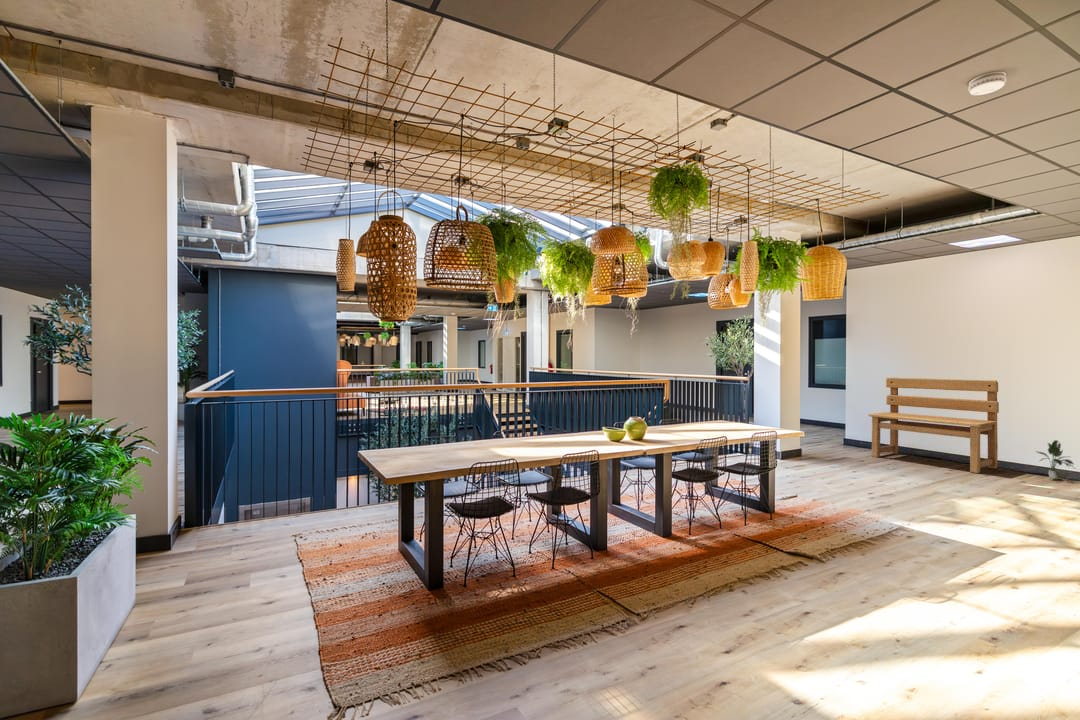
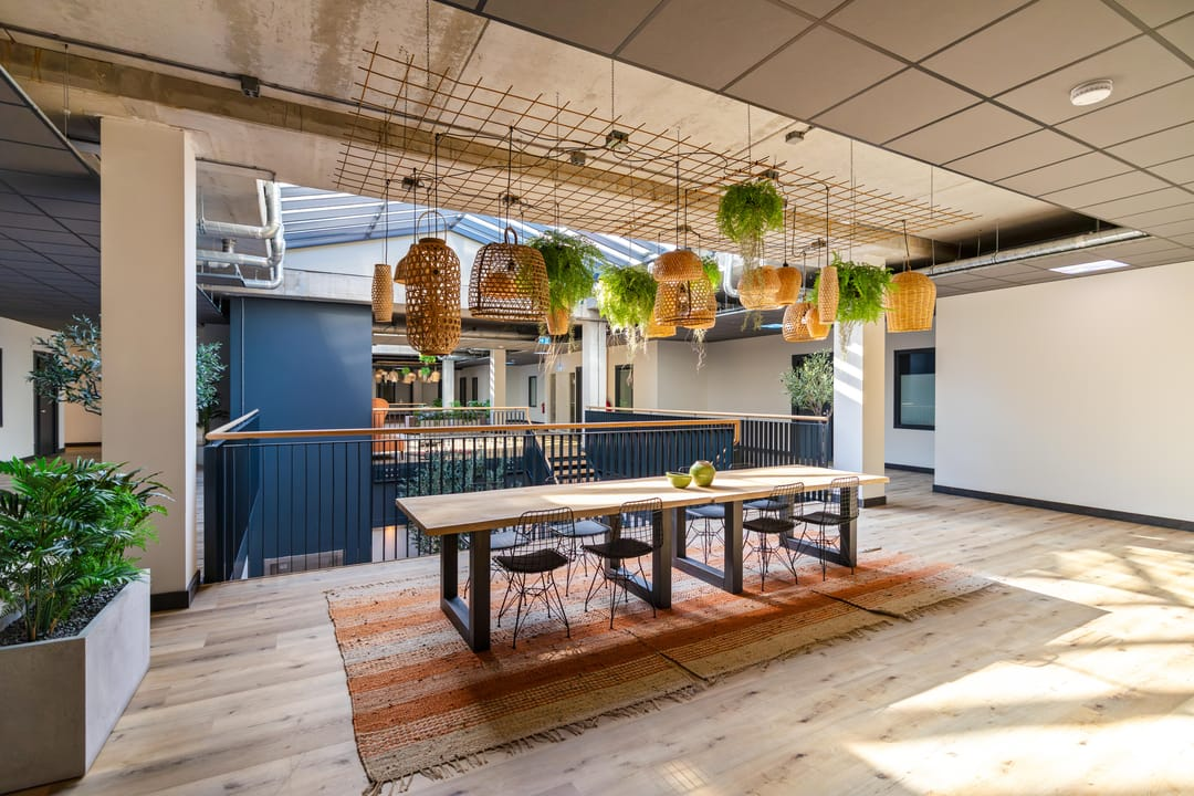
- bench (930, 420)
- potted plant (1054, 459)
